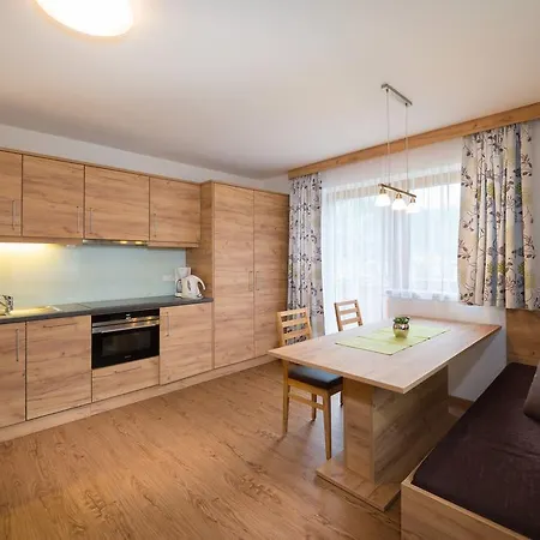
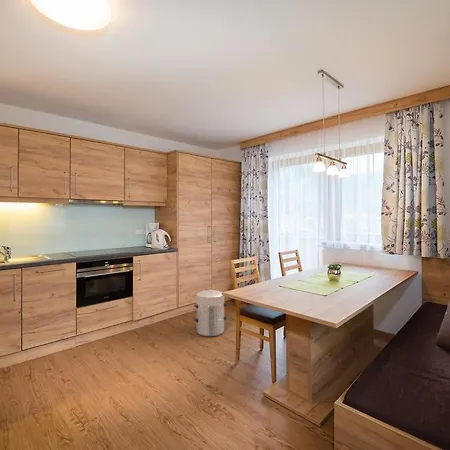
+ waste bin (210, 309)
